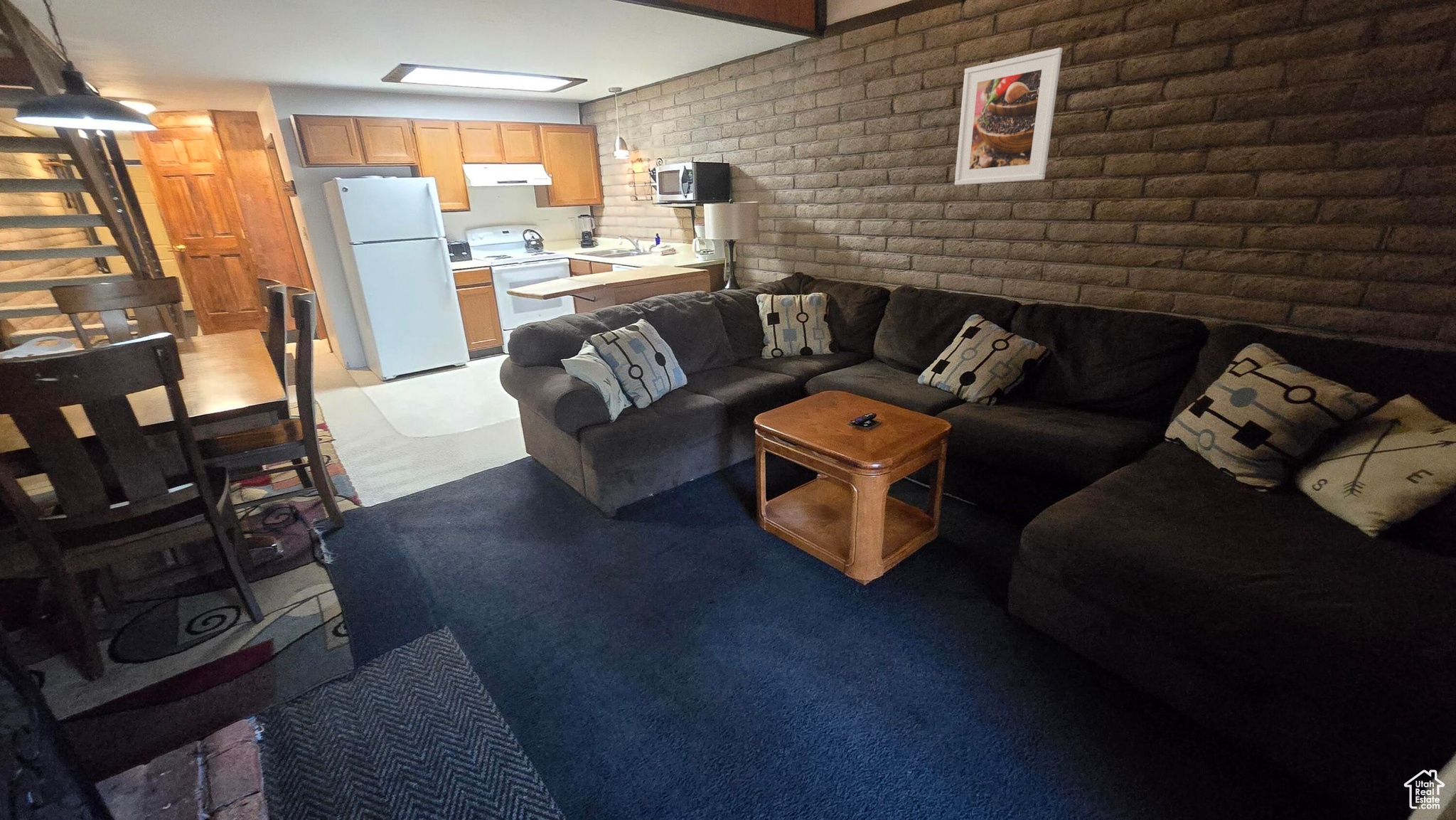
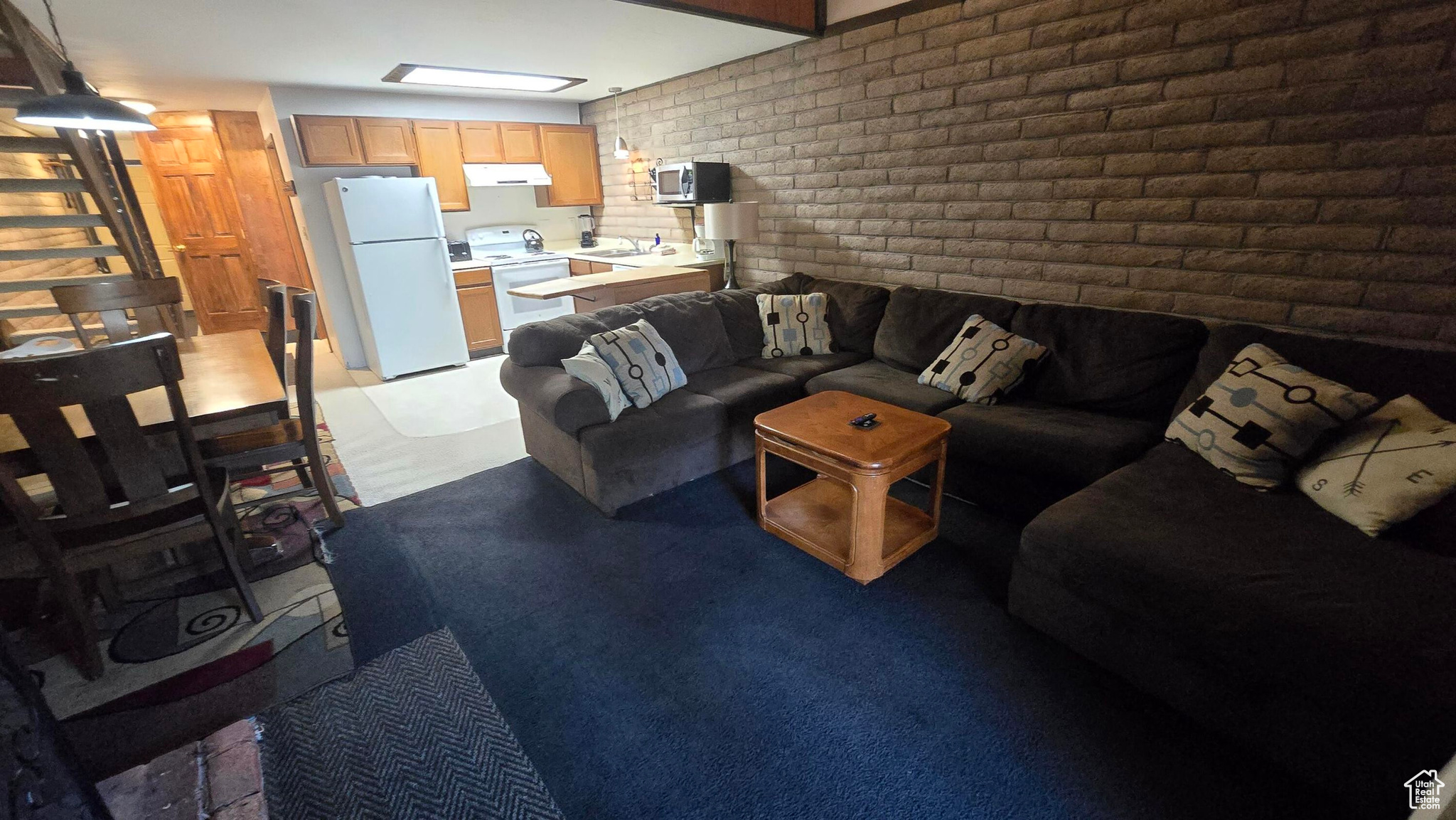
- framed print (1003, 122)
